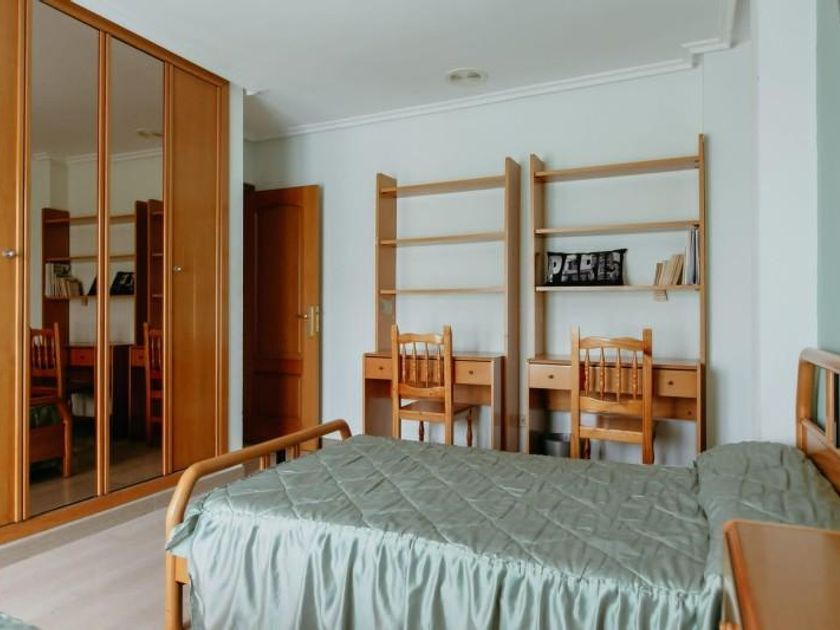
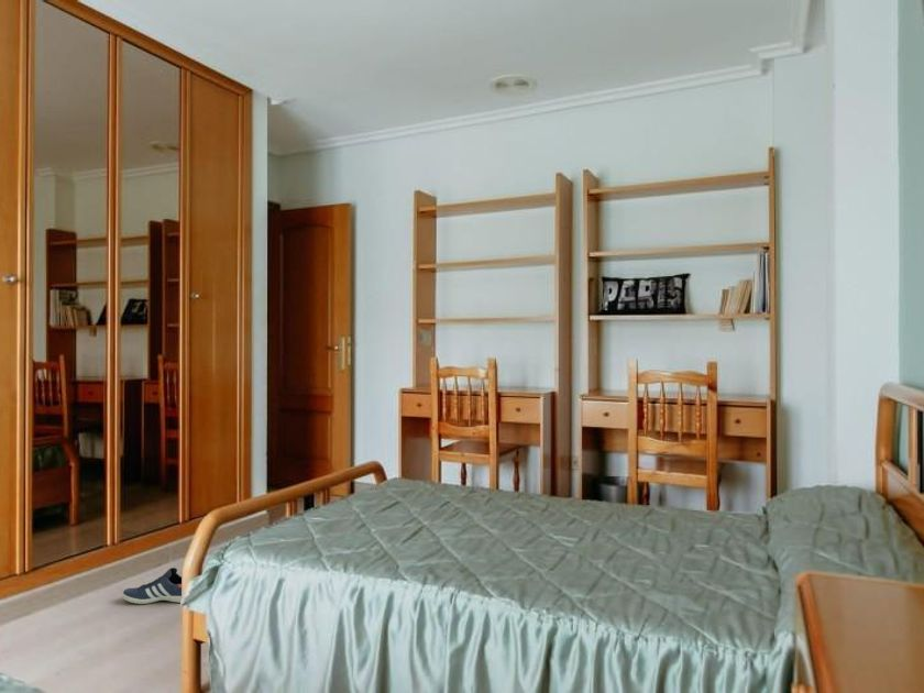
+ sneaker (161, 583)
